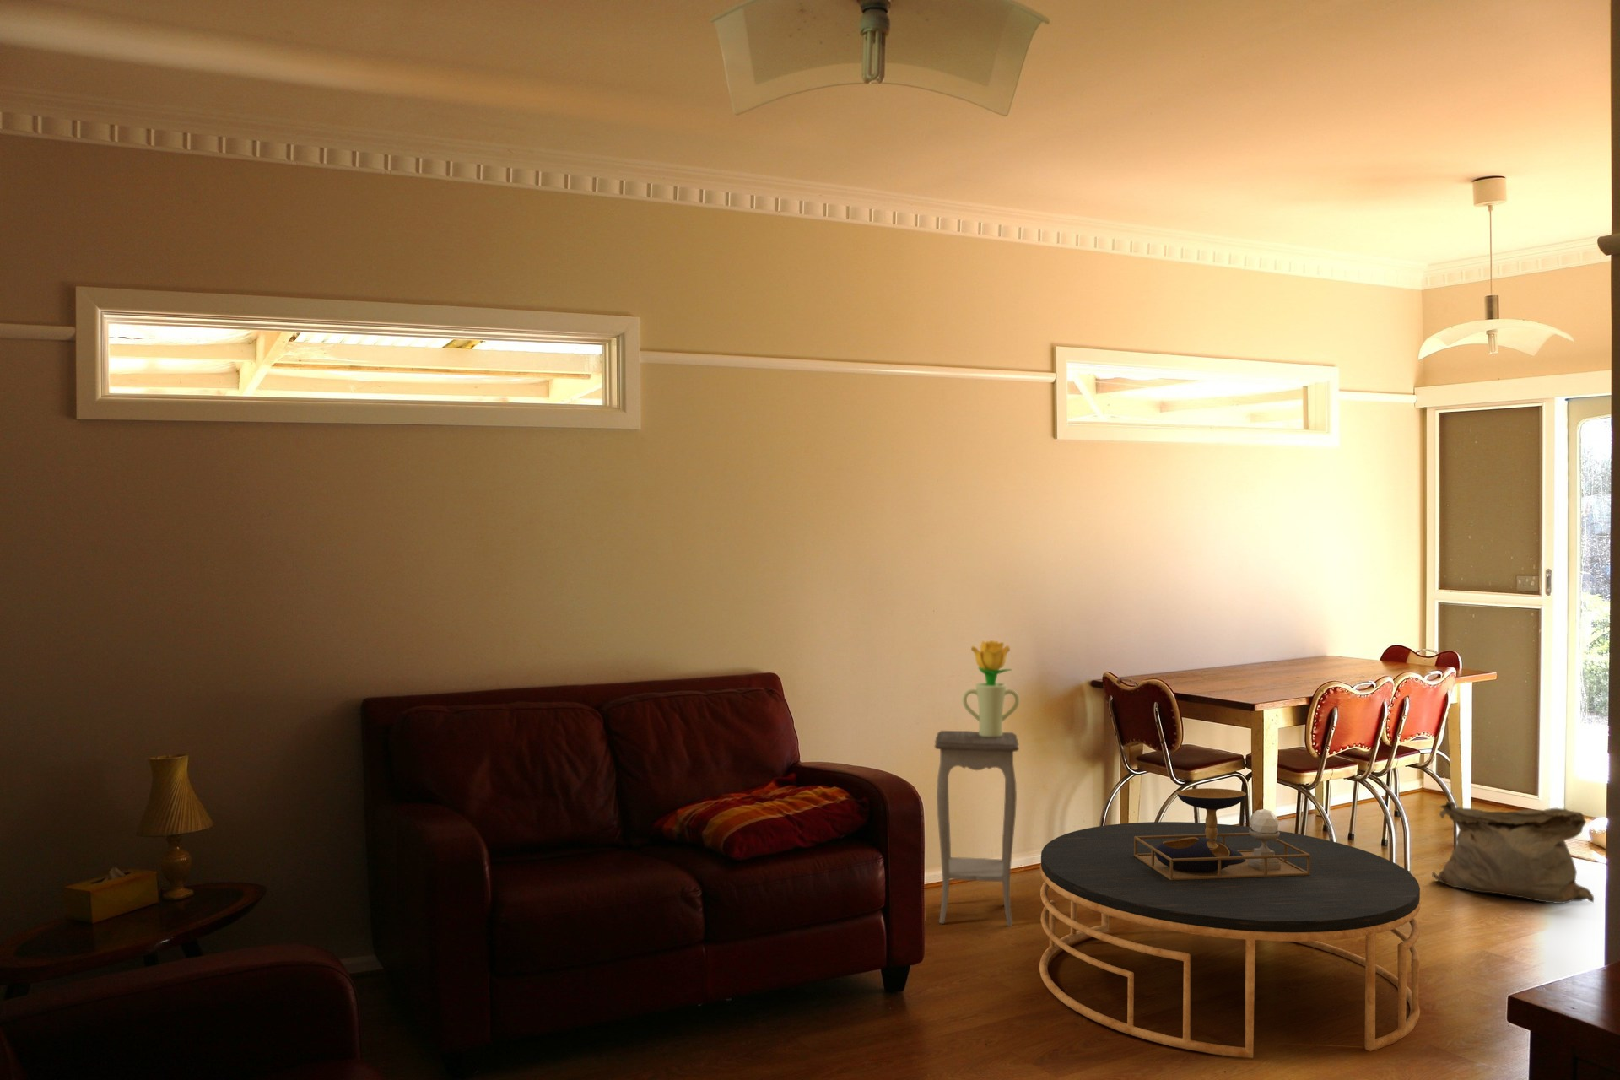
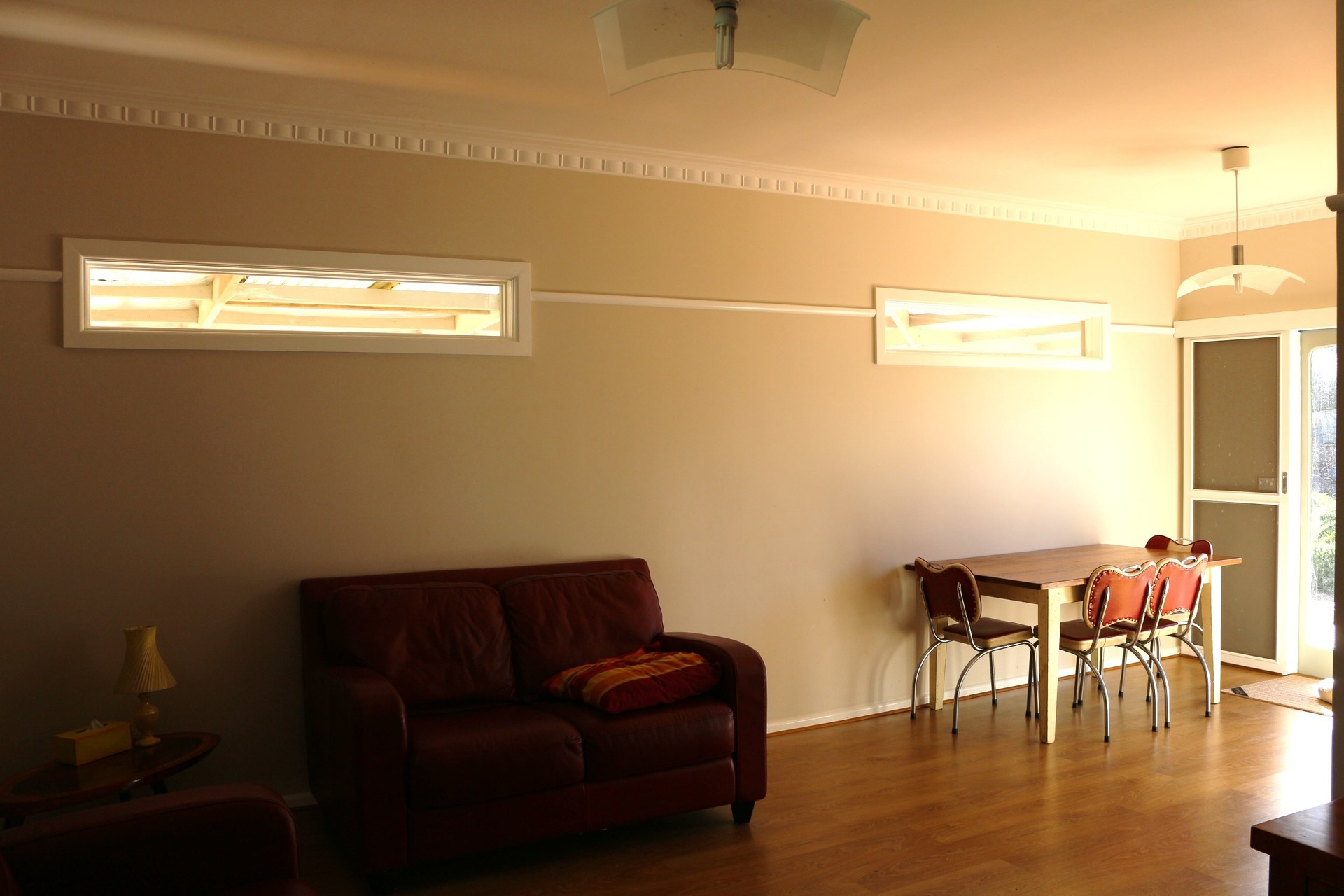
- coffee table (1221, 890)
- bag (1510, 849)
- accent table (950, 826)
- potted flower (991, 687)
